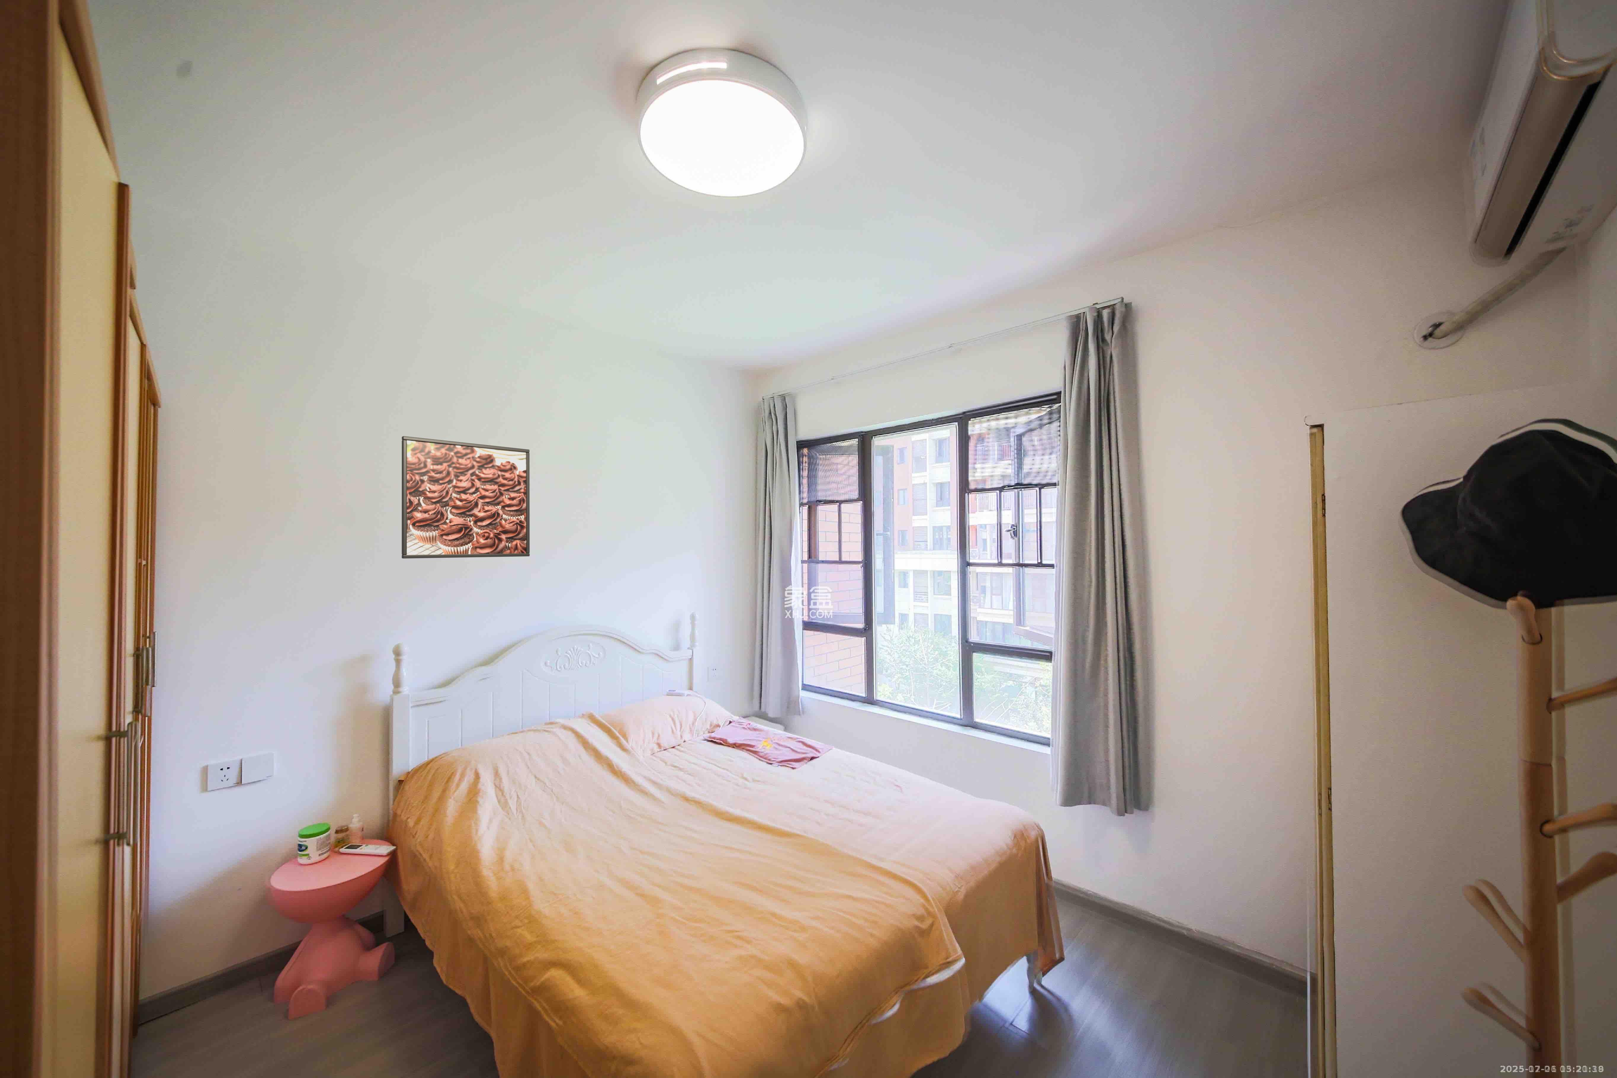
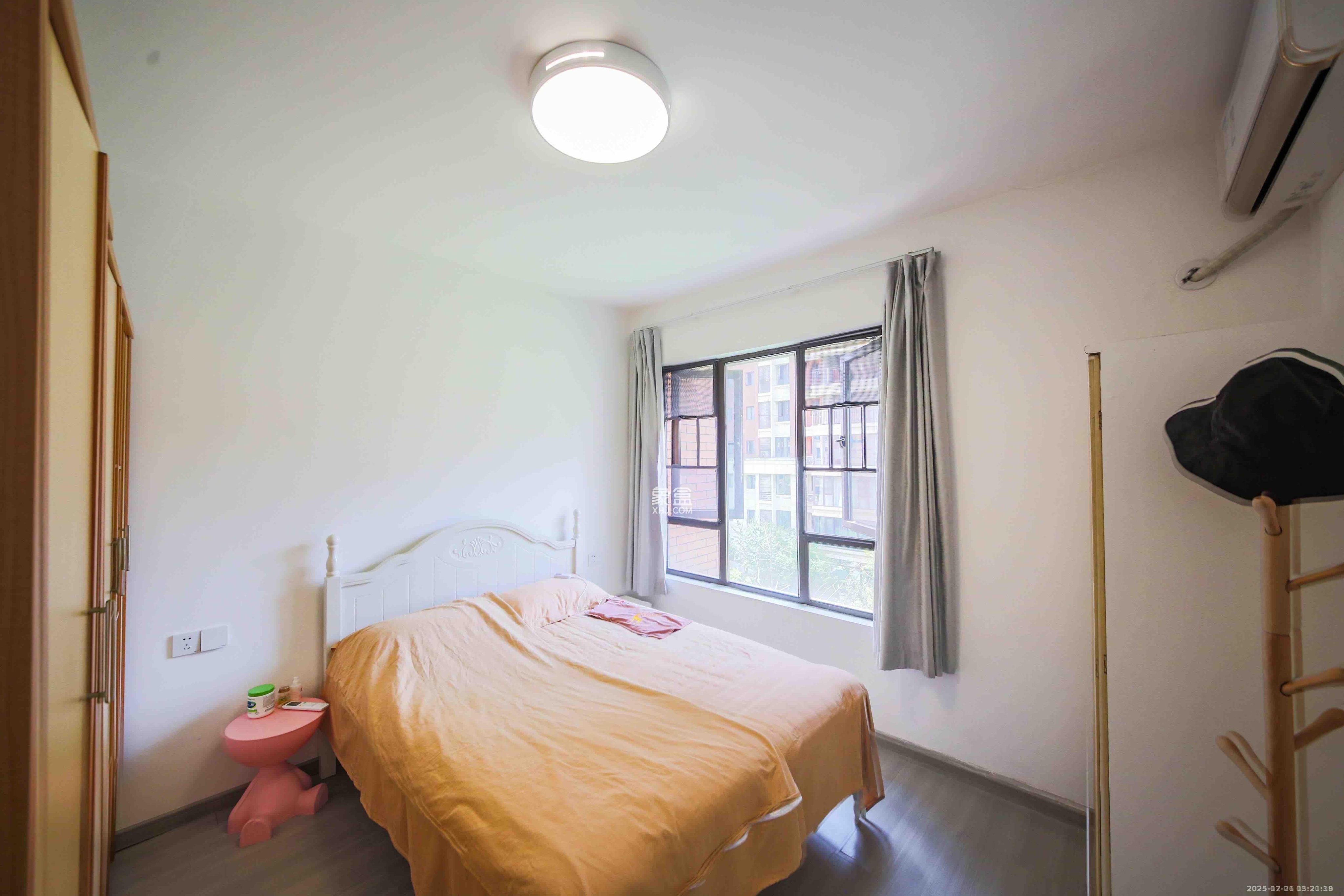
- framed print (469, 500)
